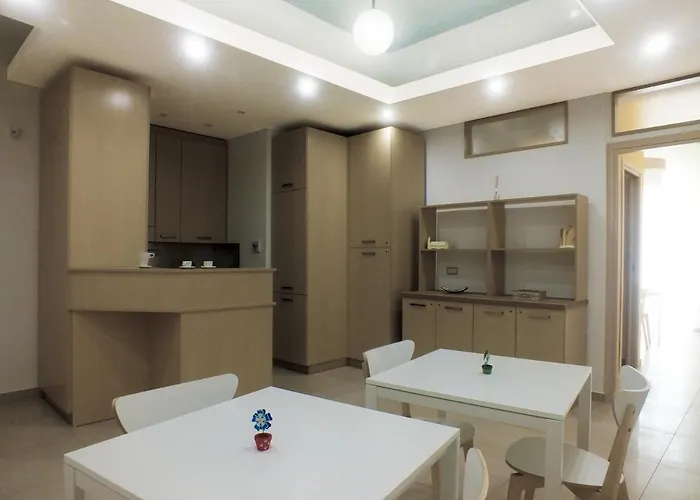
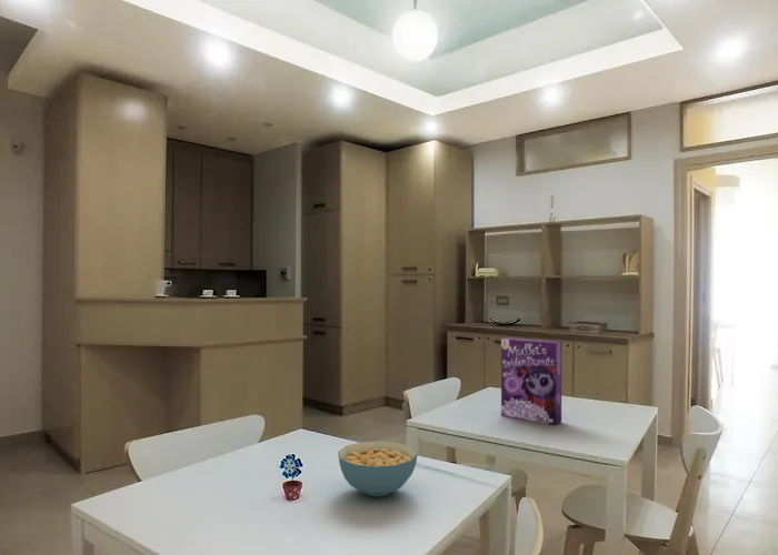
+ cereal bowl (377, 472)
+ cereal box (530, 379)
